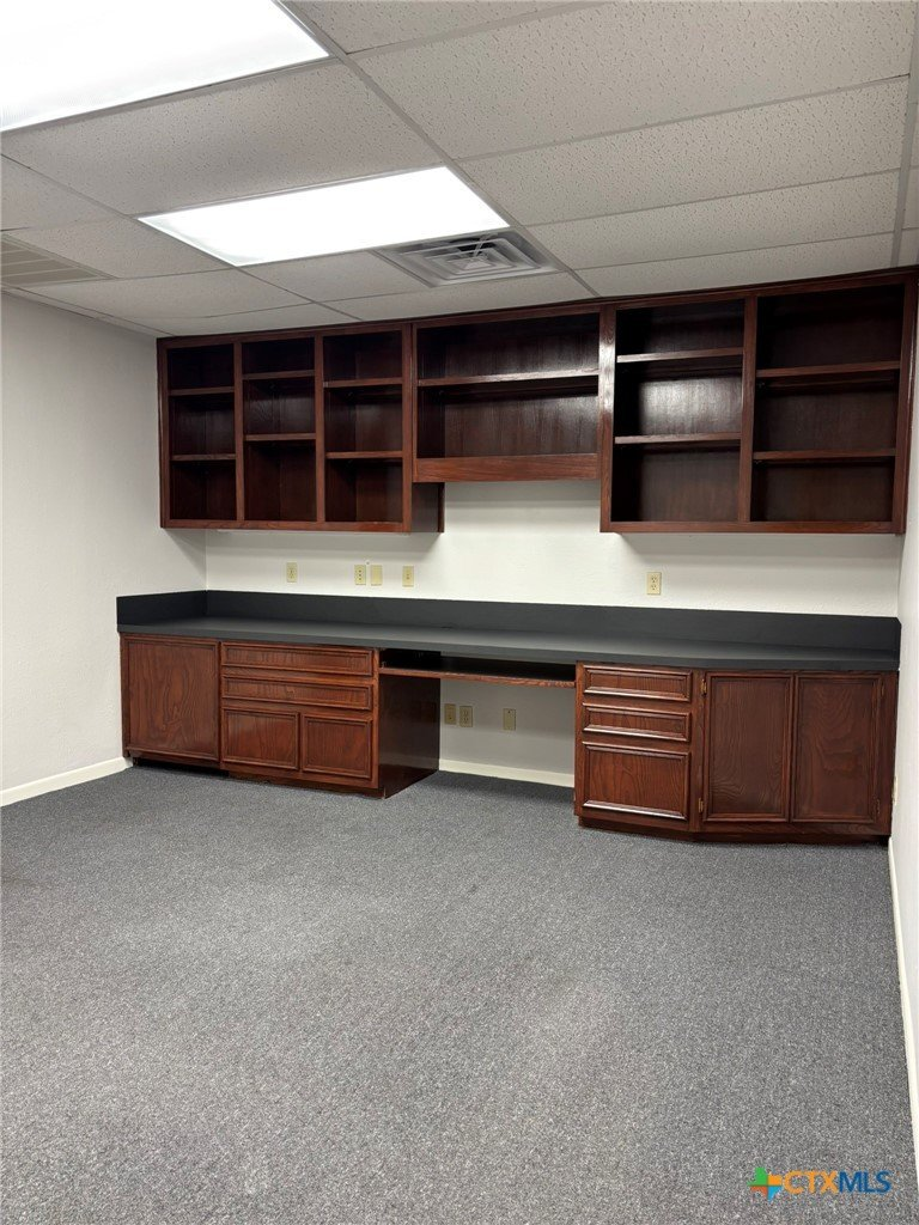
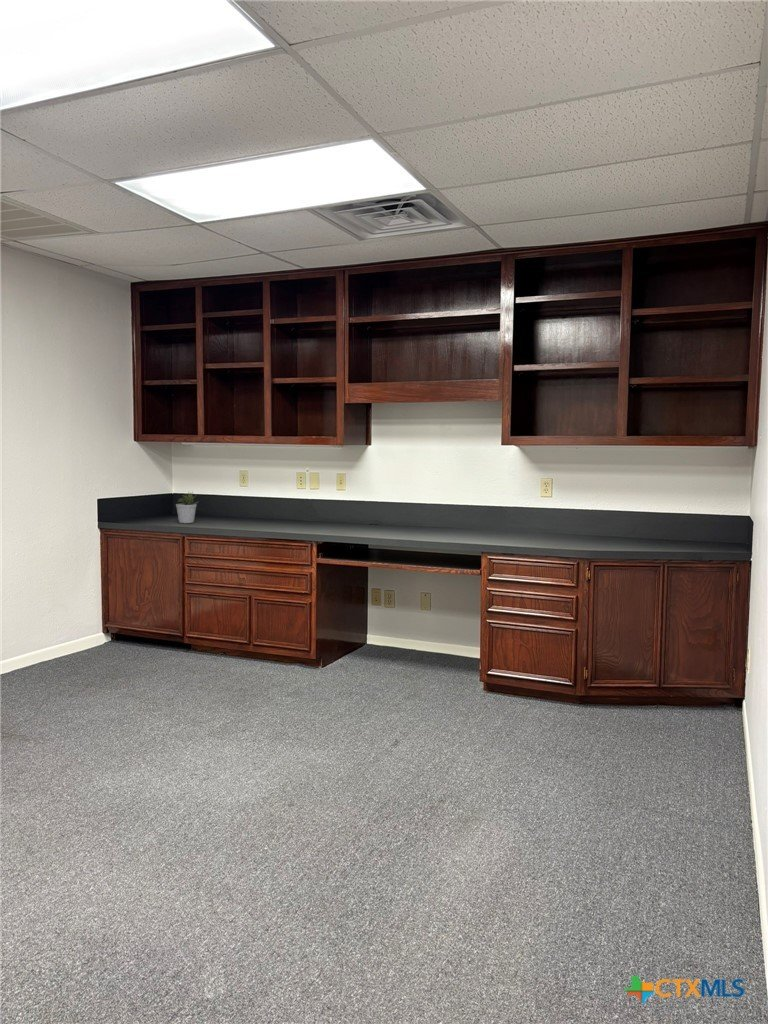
+ potted plant (187, 506)
